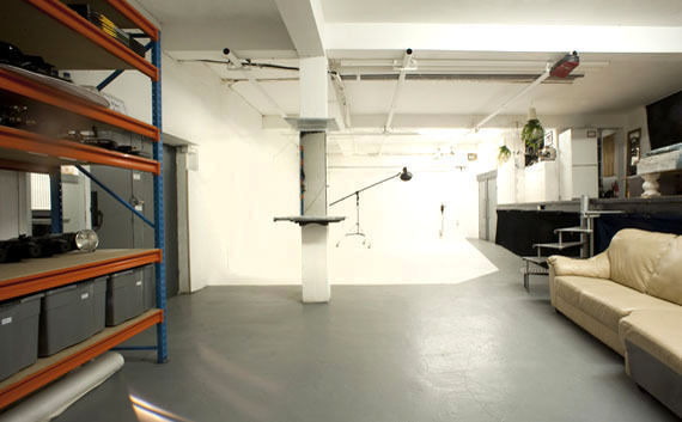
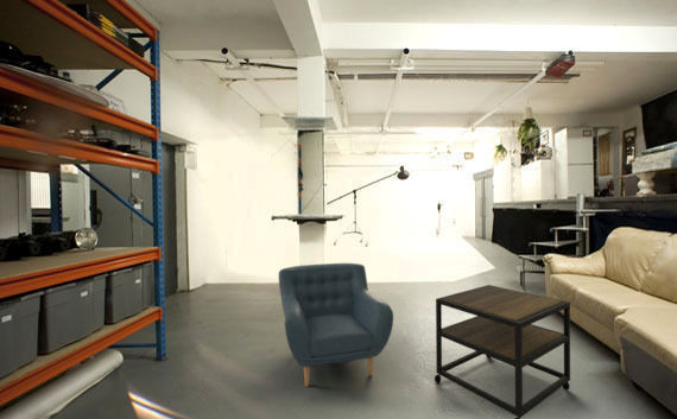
+ armchair (331, 318)
+ side table (500, 343)
